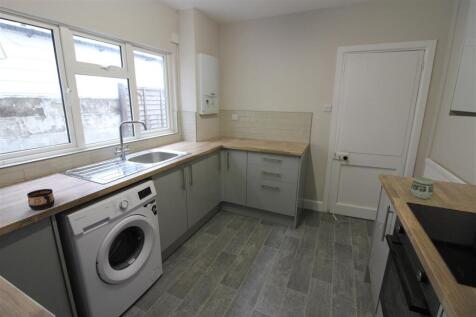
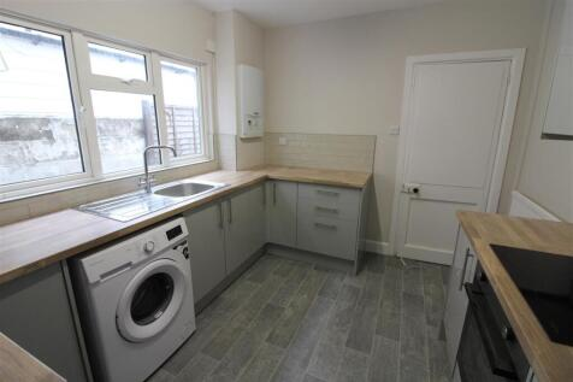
- cup (41, 199)
- cup (422, 187)
